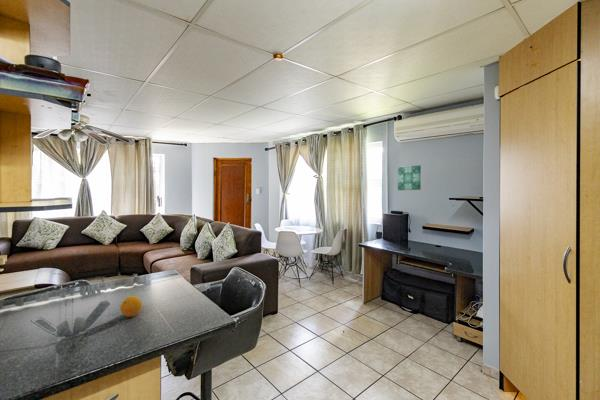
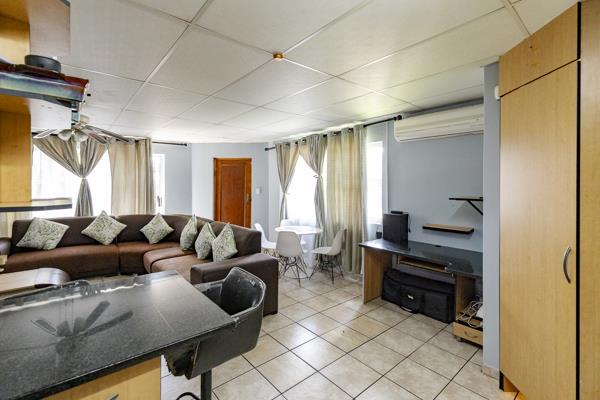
- wall art (408, 178)
- fruit (131, 306)
